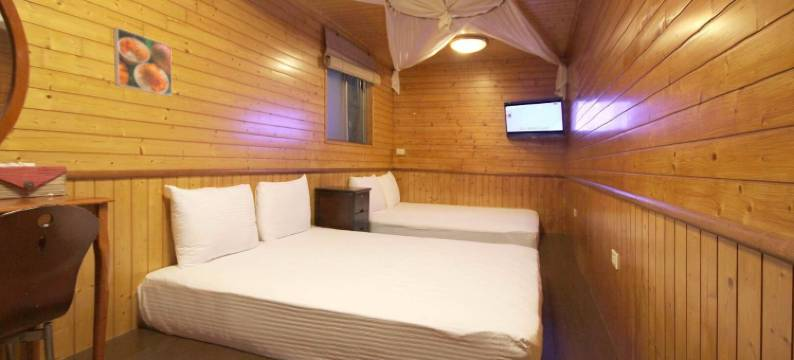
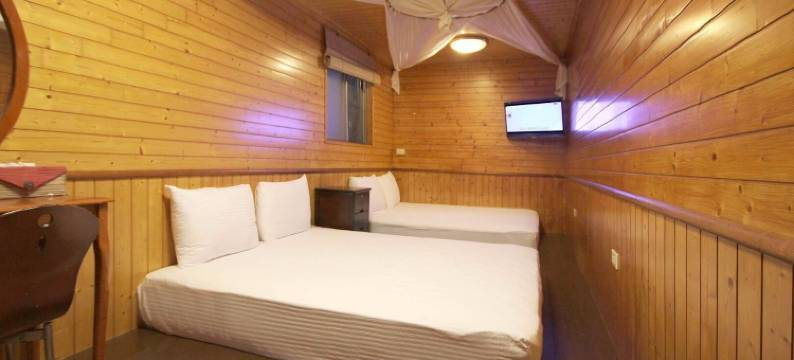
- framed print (144, 64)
